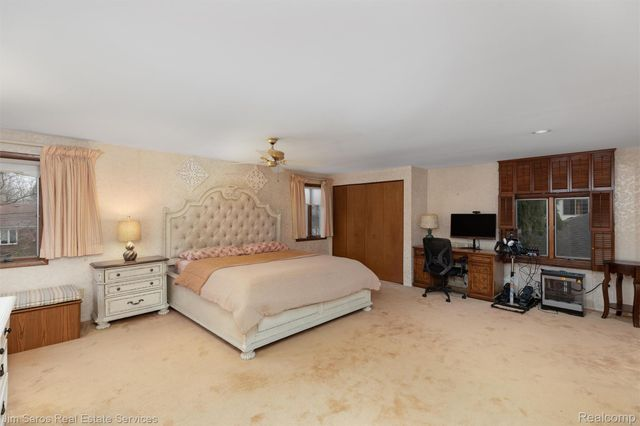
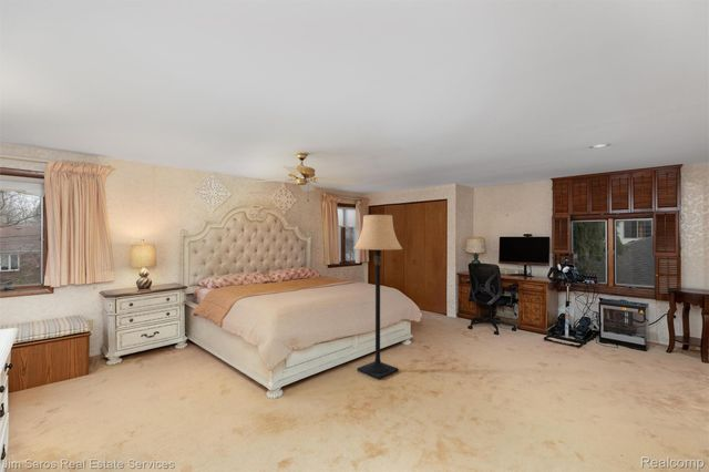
+ lamp (378, 293)
